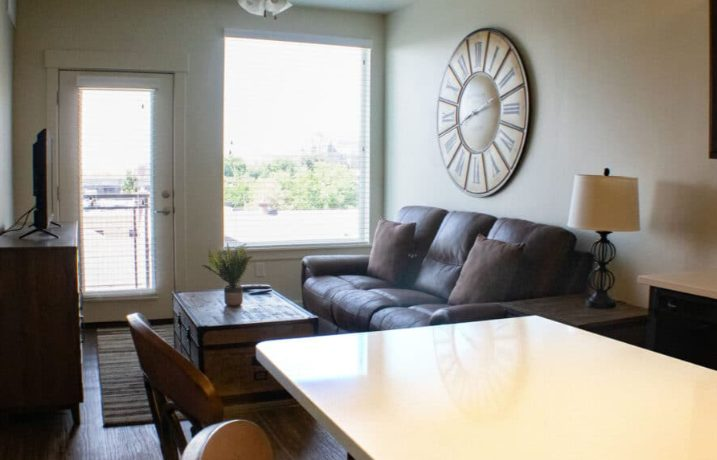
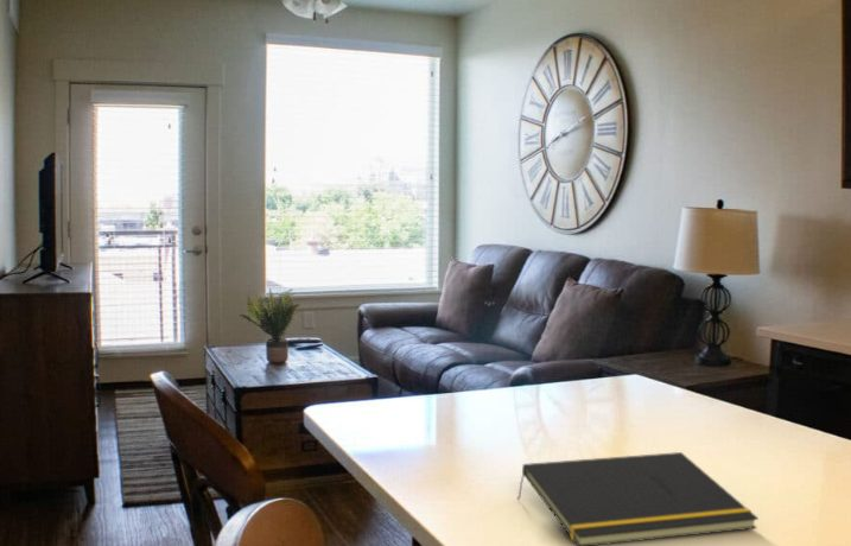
+ notepad (635, 494)
